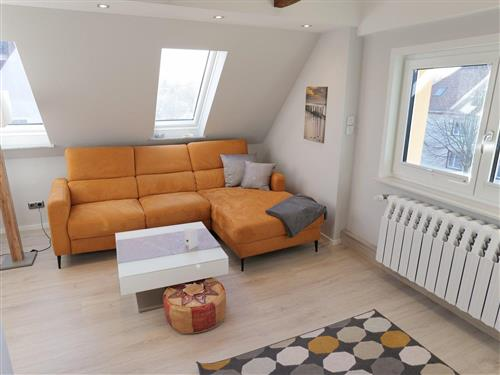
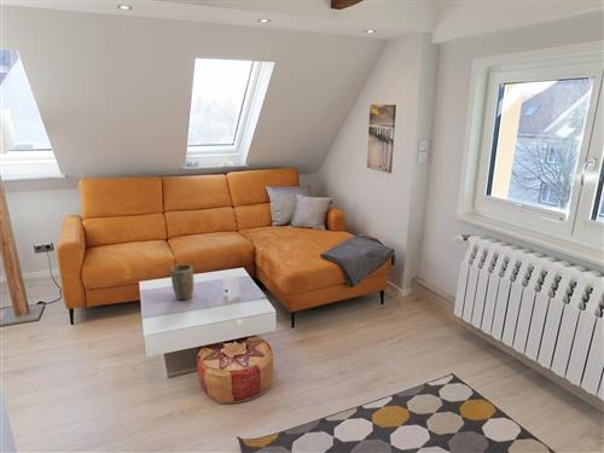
+ plant pot (182, 281)
